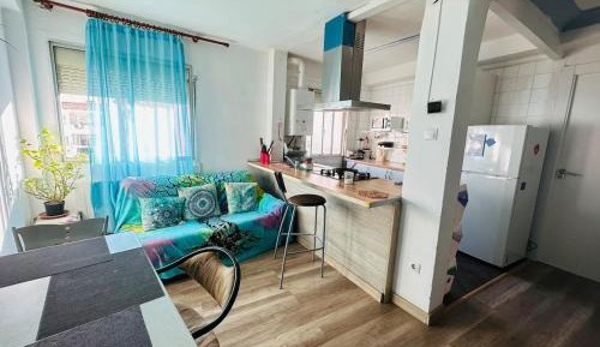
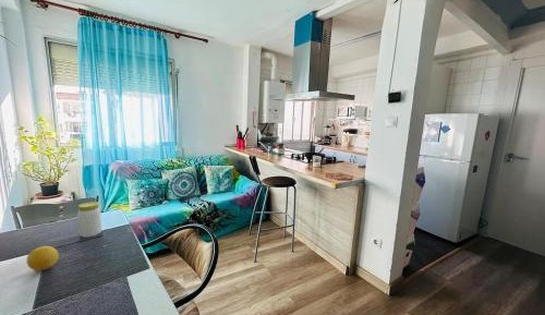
+ fruit (43, 257)
+ jar (89, 219)
